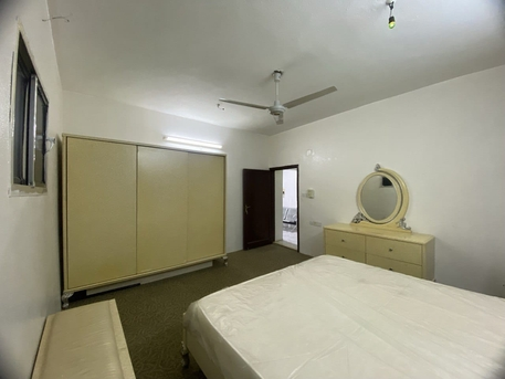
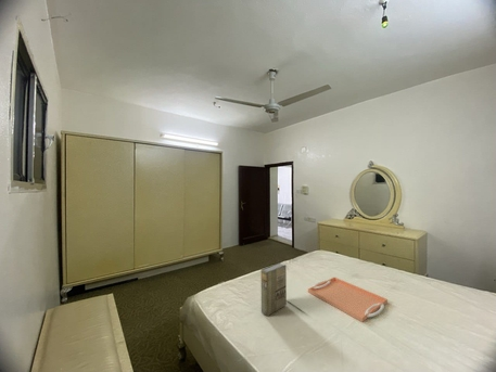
+ book (274, 287)
+ serving tray (345, 295)
